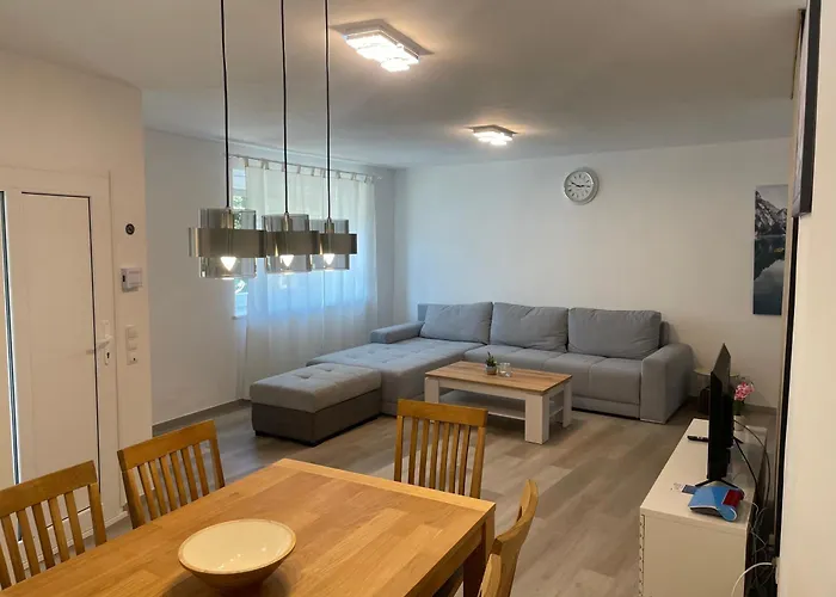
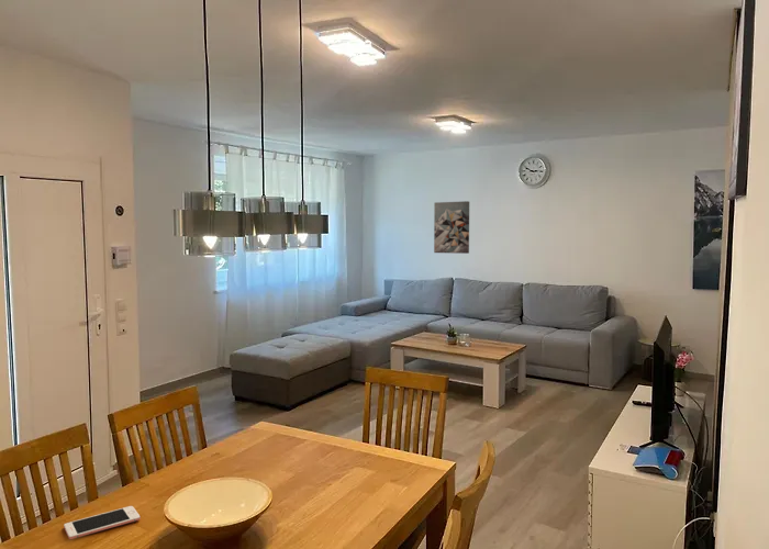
+ wall art (452, 227)
+ cell phone (102, 522)
